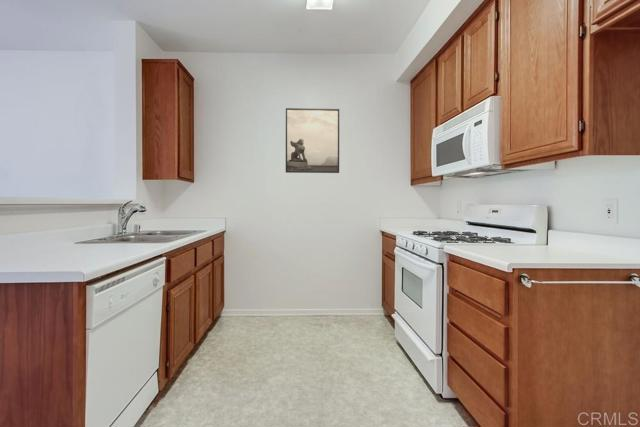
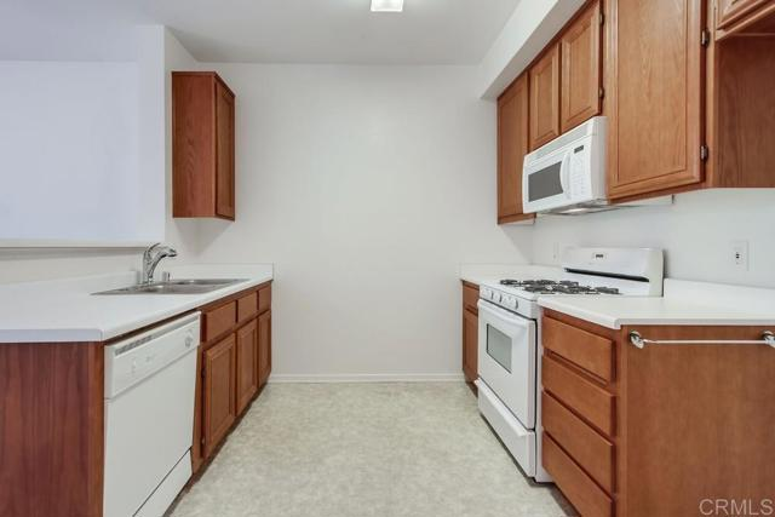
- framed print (312, 140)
